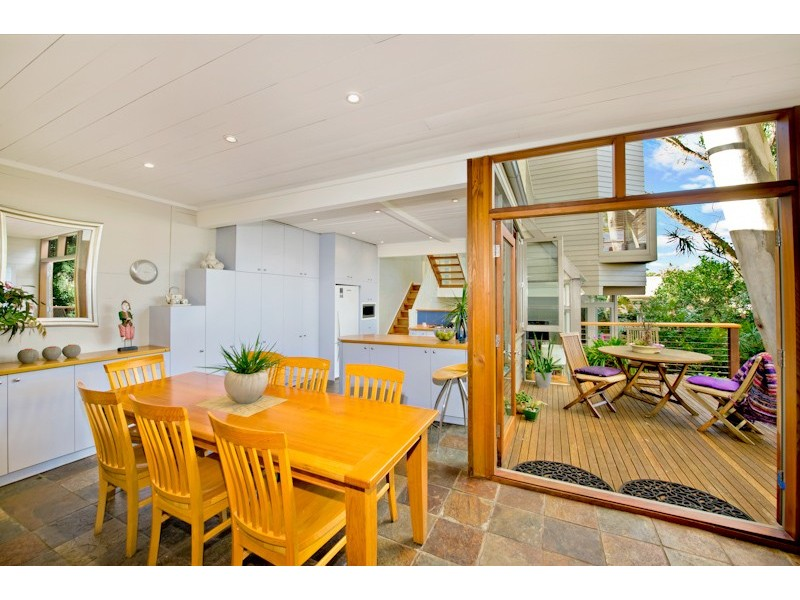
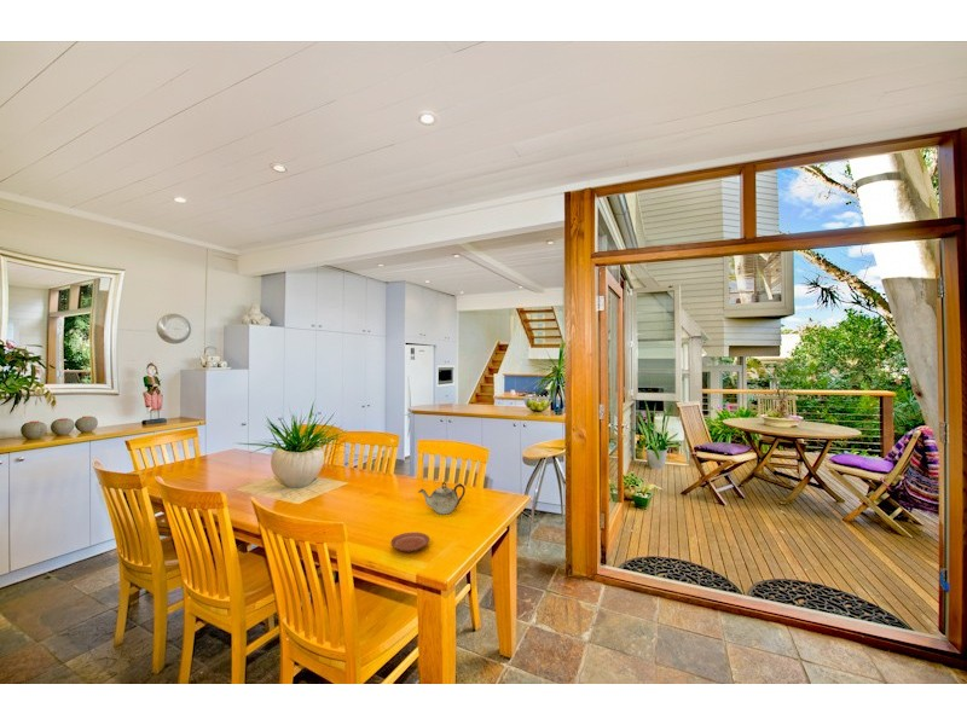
+ plate (410, 544)
+ teapot (441, 497)
